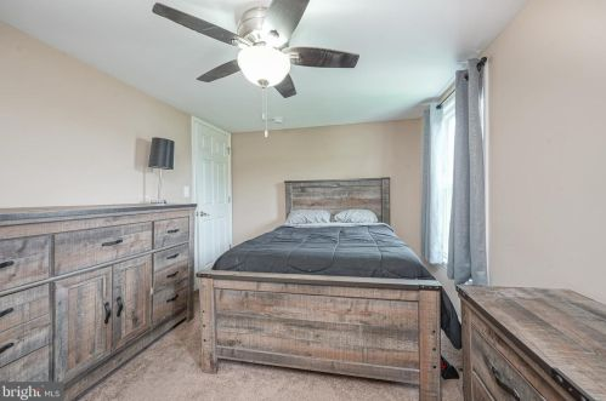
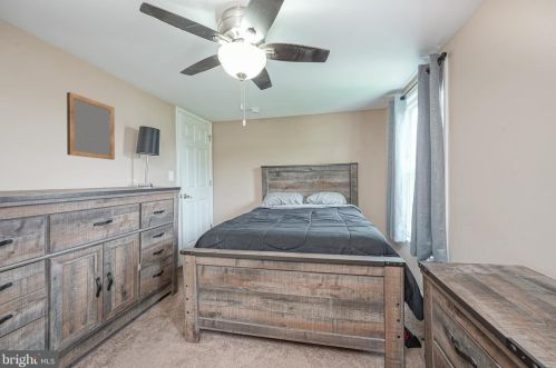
+ home mirror (92, 129)
